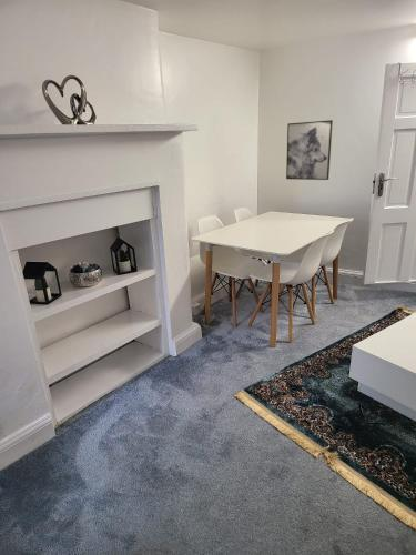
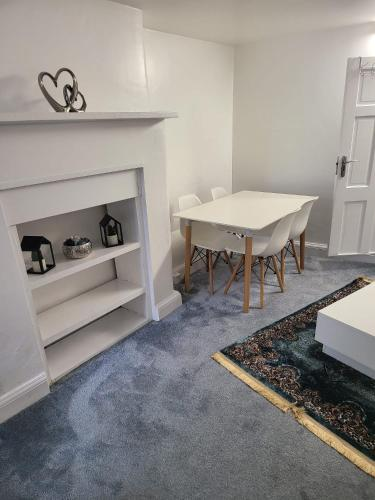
- wall art (307, 151)
